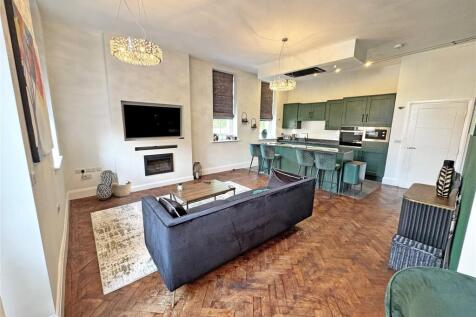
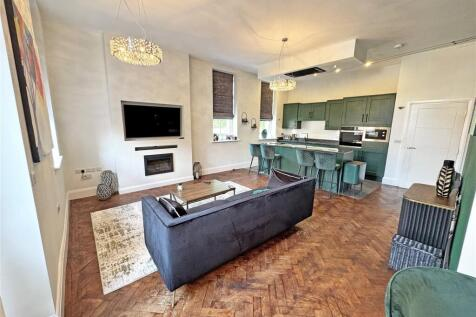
- basket (122, 188)
